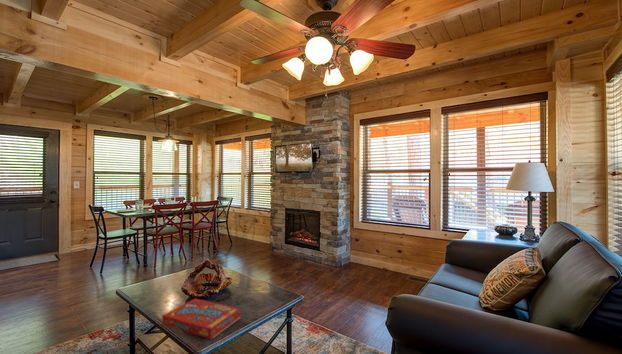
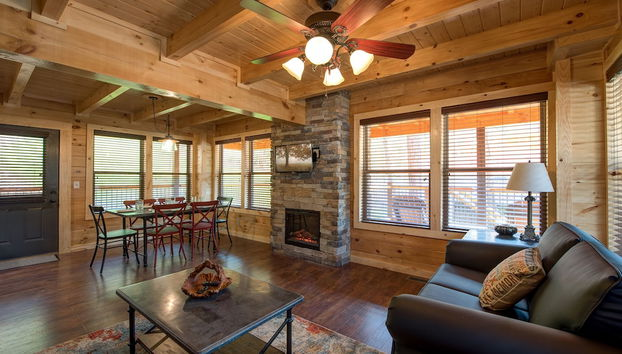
- snack box (202, 316)
